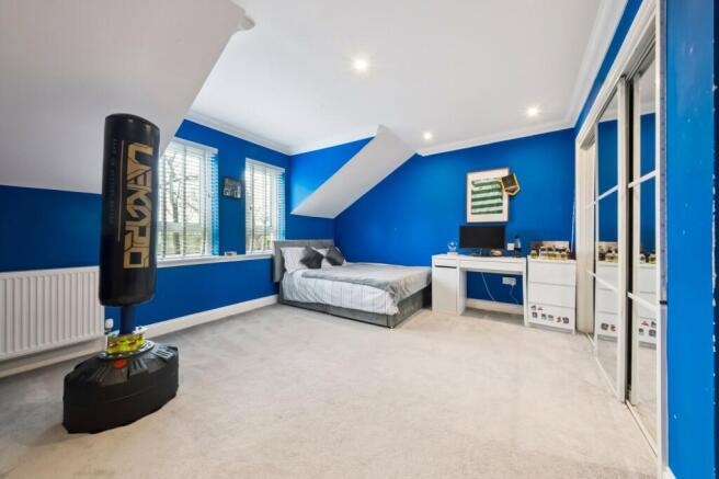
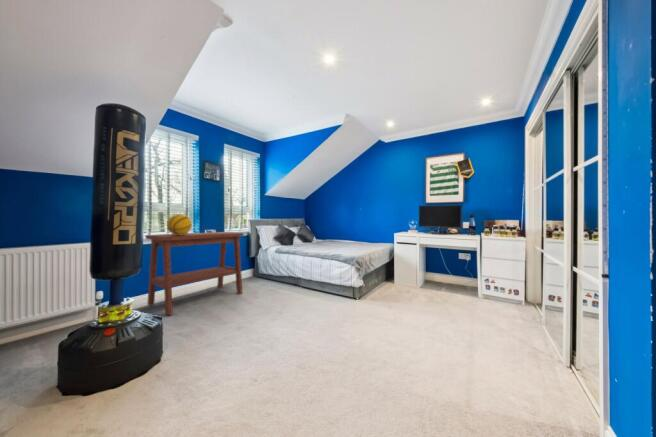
+ basketball (179, 224)
+ side table (198, 270)
